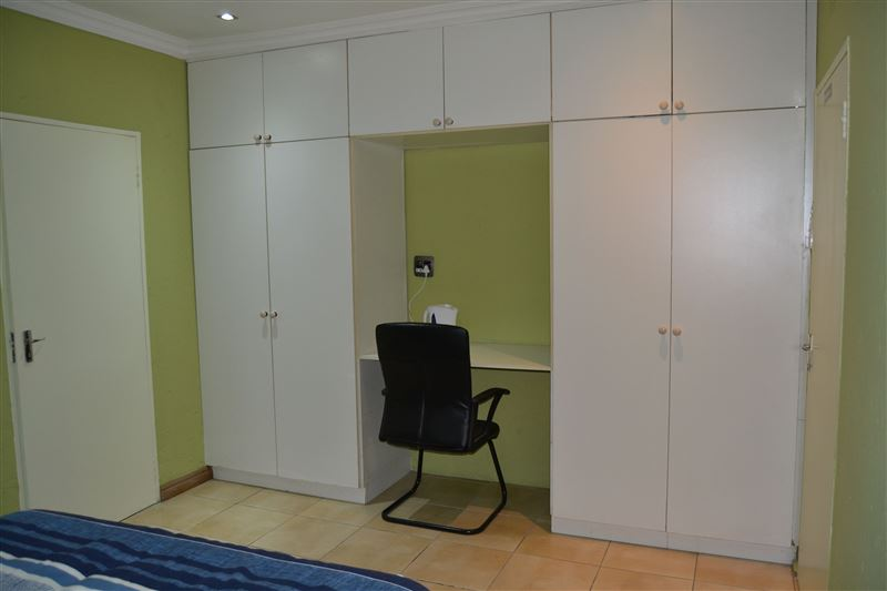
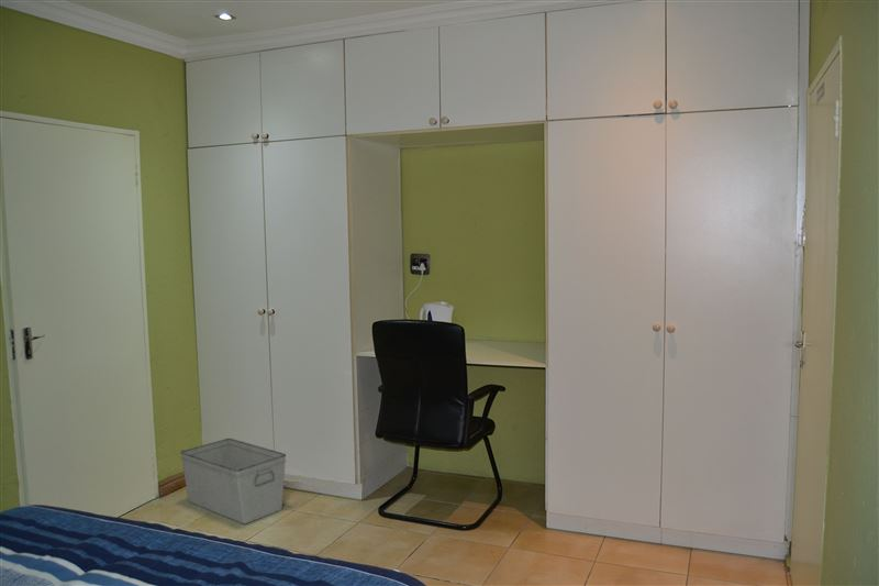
+ storage bin (233, 478)
